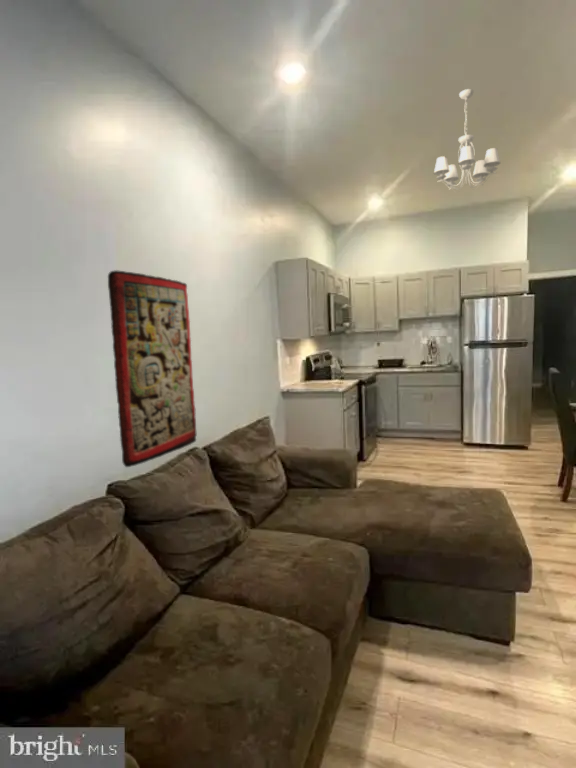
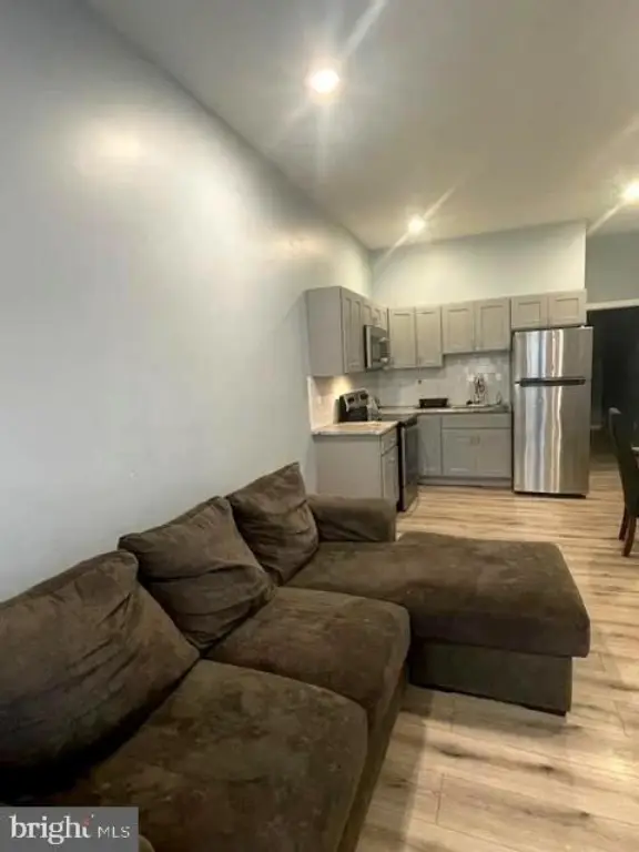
- stone relief (160, 367)
- chandelier (466, 139)
